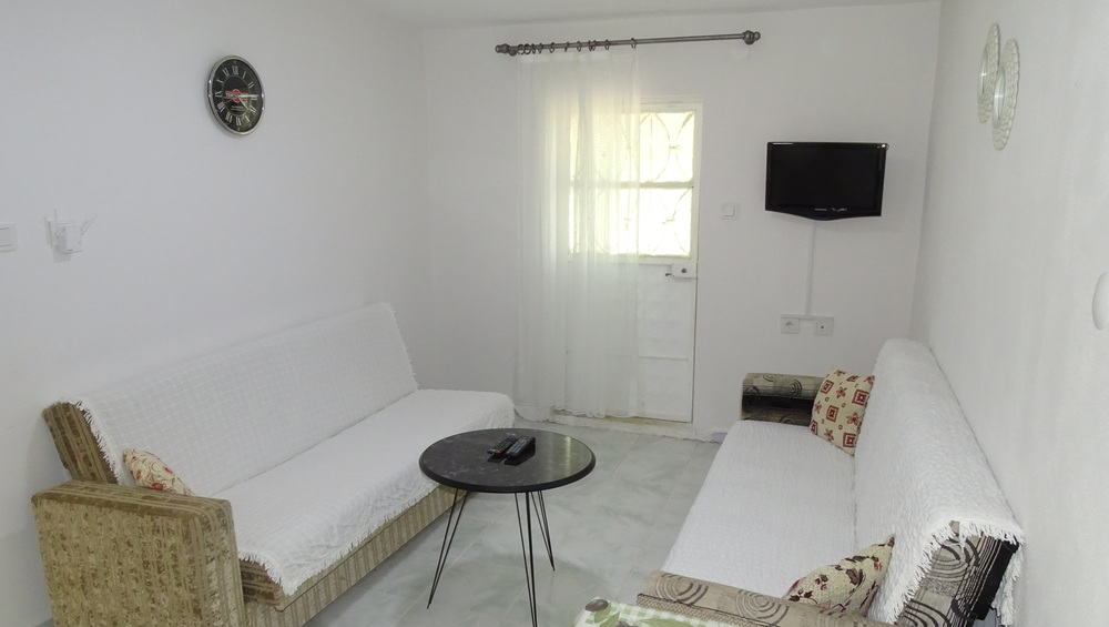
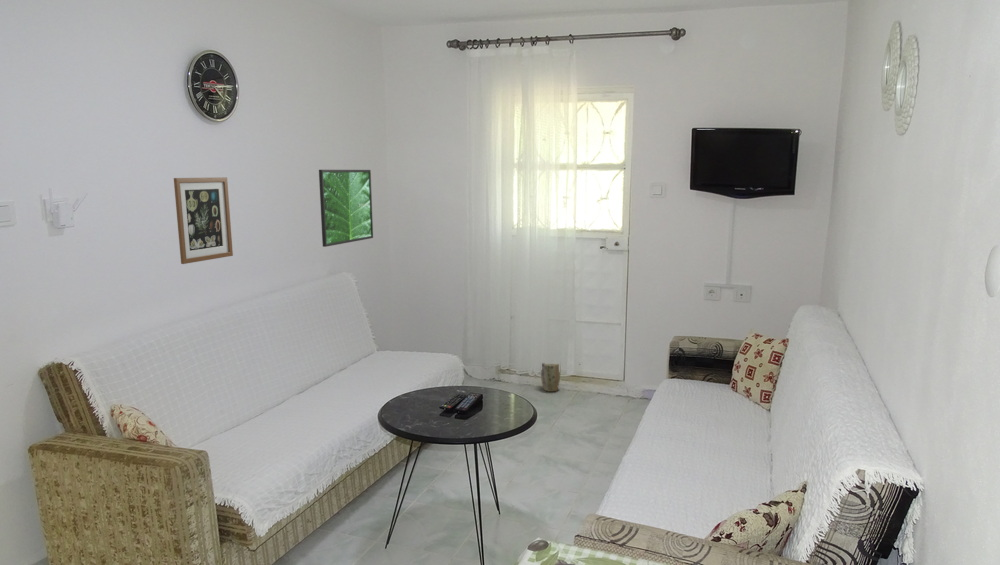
+ plant pot (550, 375)
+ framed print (347, 206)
+ wall art (204, 219)
